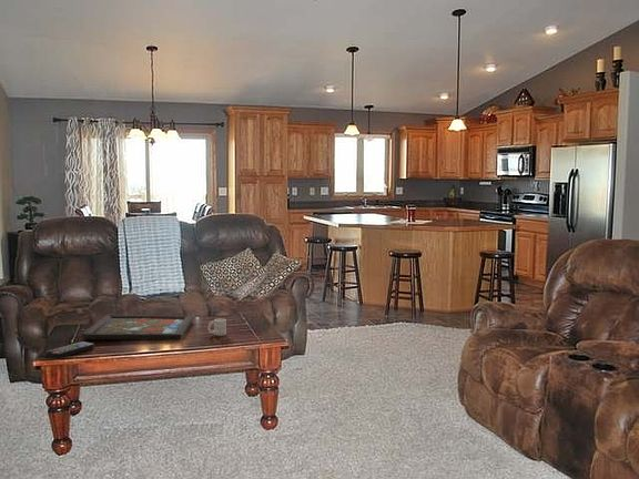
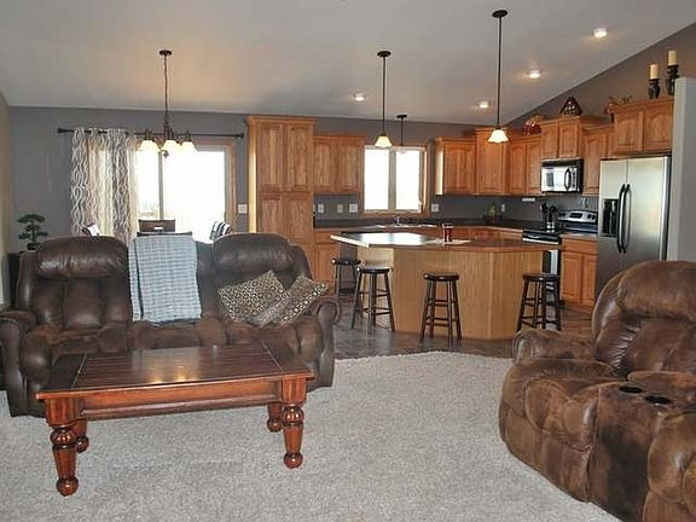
- remote control (70, 349)
- cup (216, 327)
- framed painting (141, 326)
